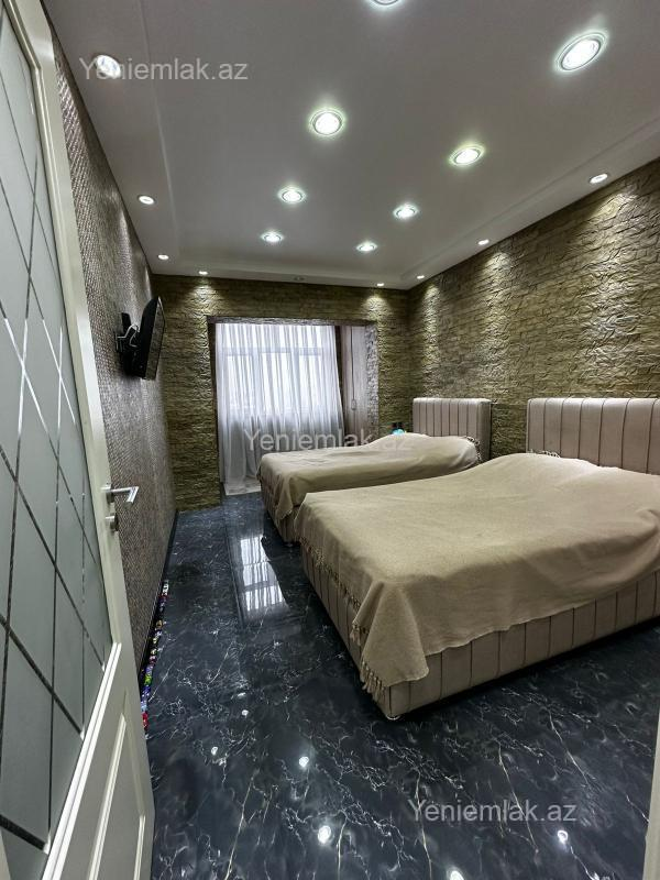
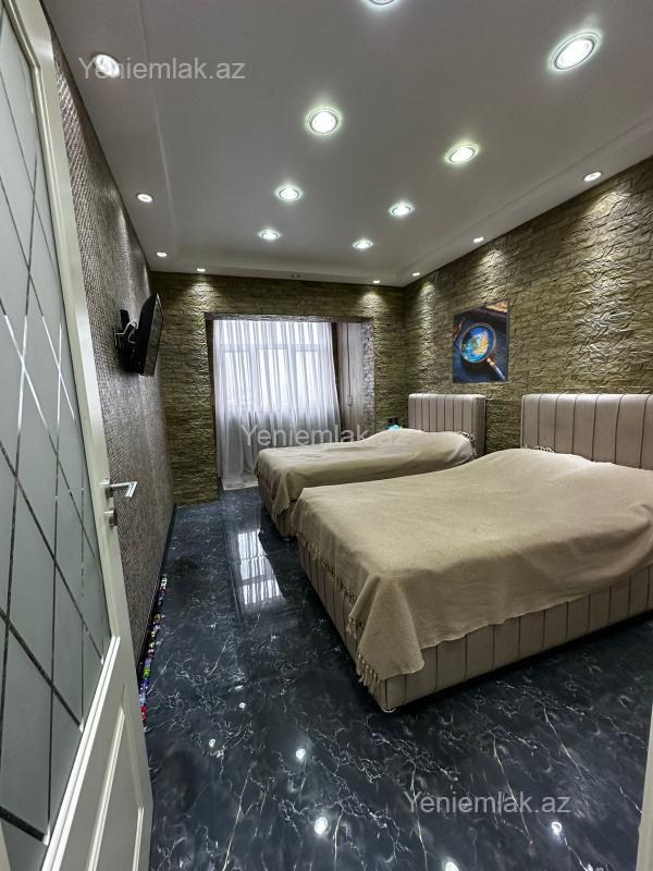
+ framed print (478, 345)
